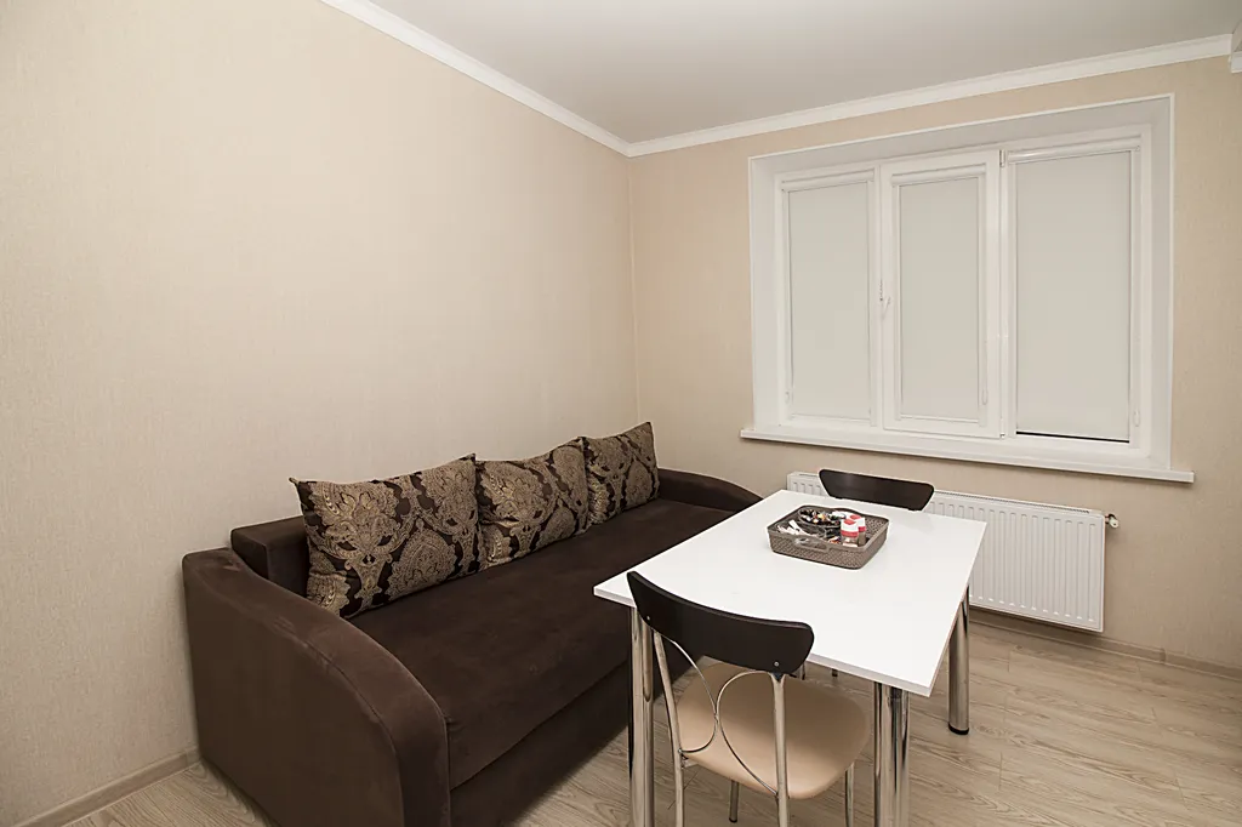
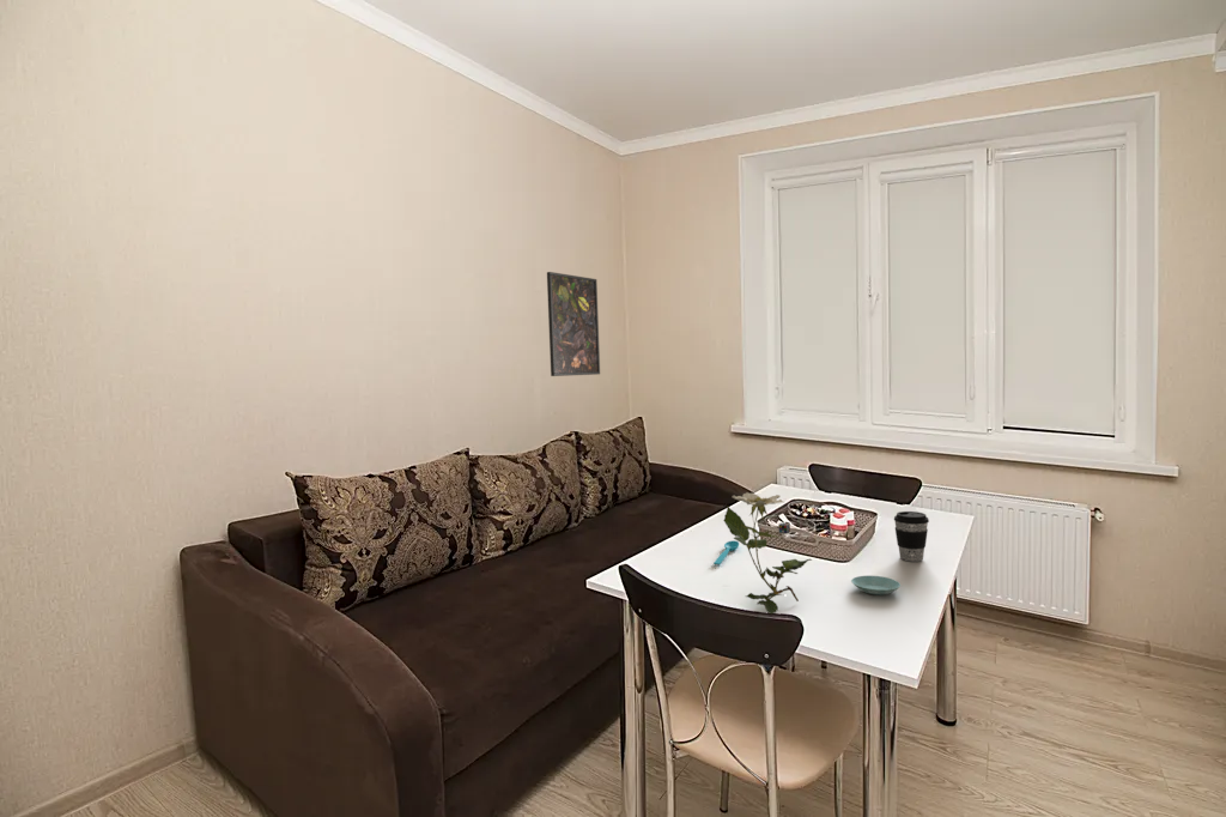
+ coffee cup (911, 535)
+ saucer (875, 586)
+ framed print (575, 325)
+ spoon (726, 551)
+ flower (759, 544)
